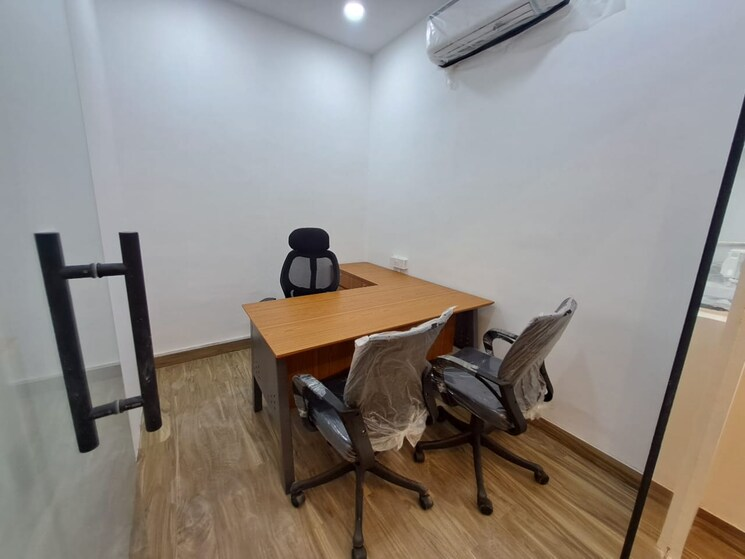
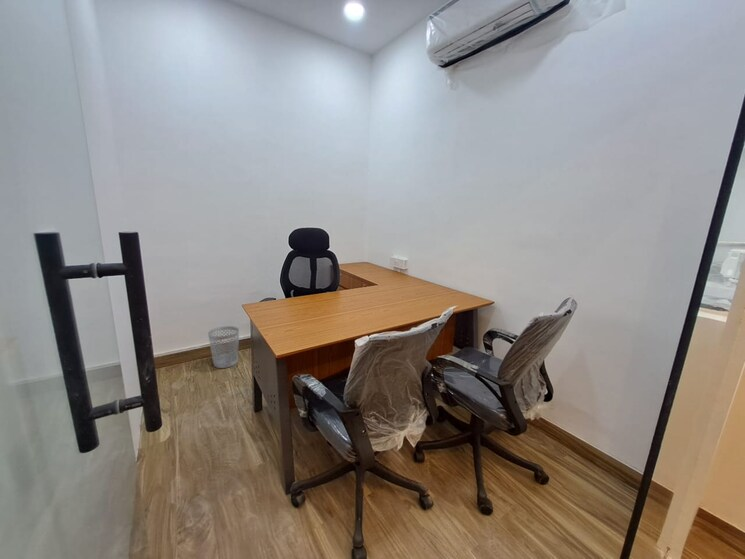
+ wastebasket (224, 347)
